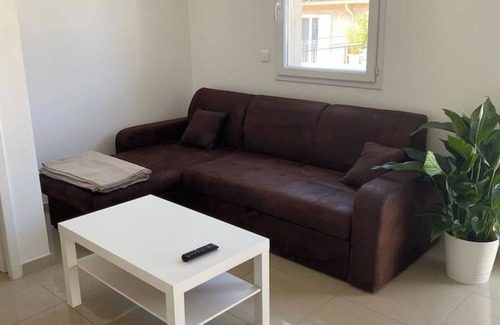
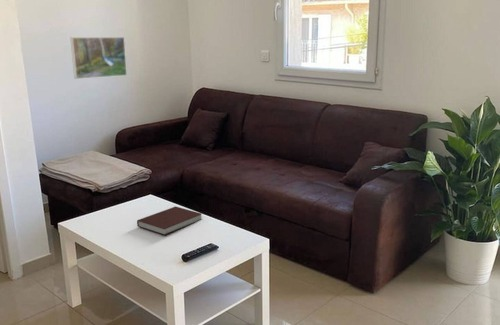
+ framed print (99, 57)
+ notebook (170, 219)
